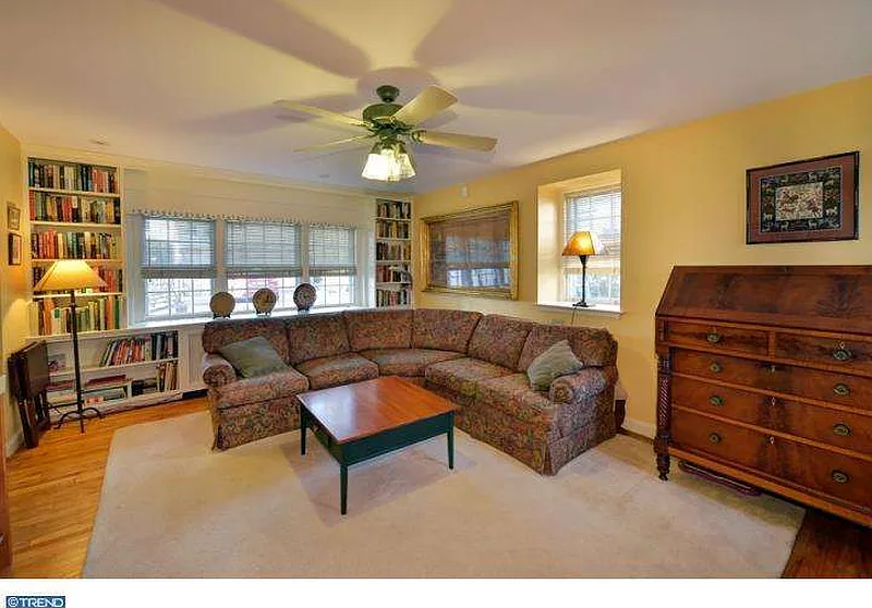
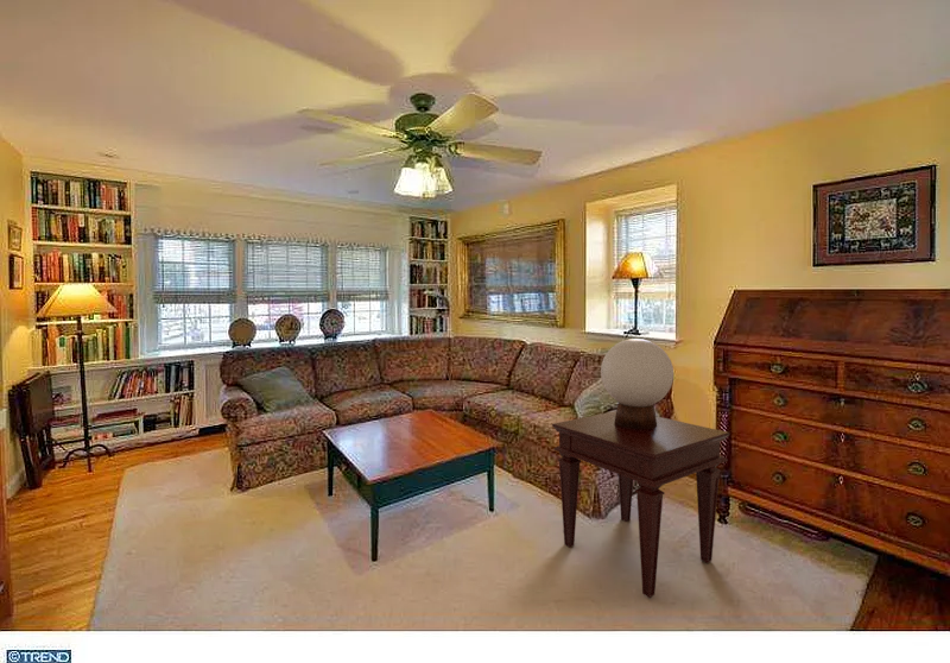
+ side table (636, 491)
+ table lamp (635, 380)
